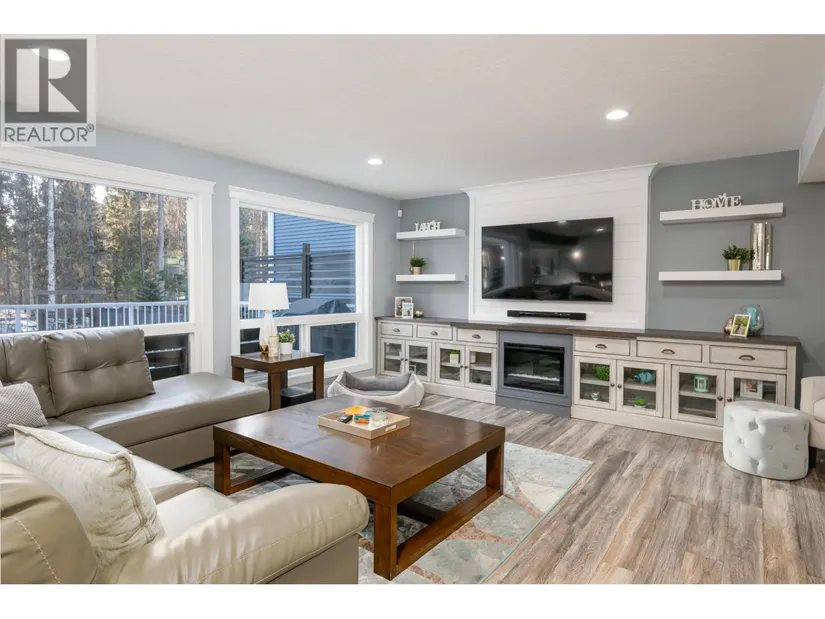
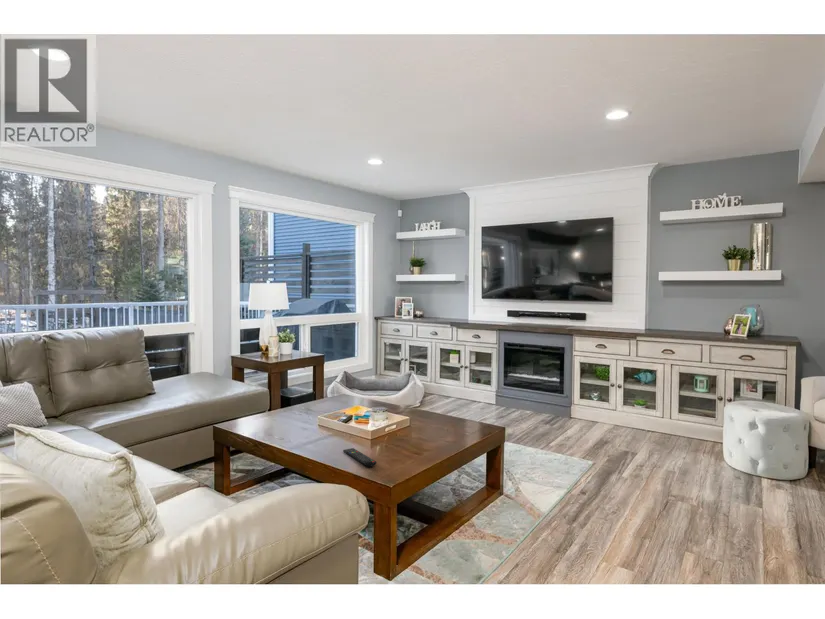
+ remote control (359, 457)
